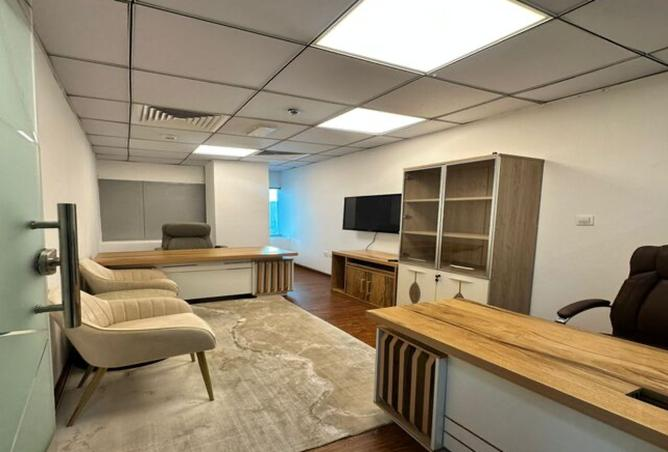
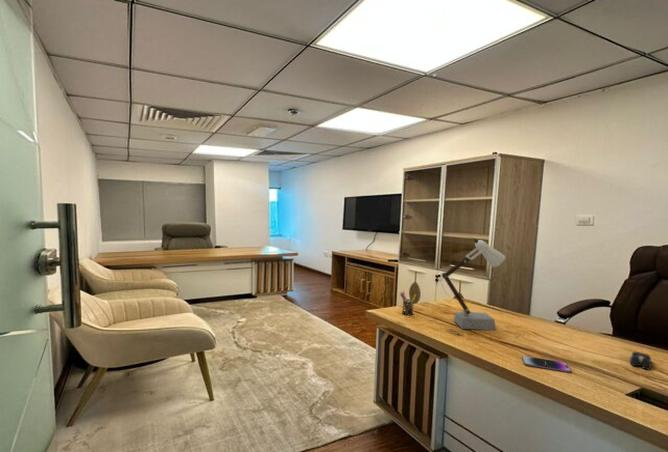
+ desk lamp (457, 291)
+ pen holder (408, 302)
+ smartphone (545, 363)
+ computer mouse (640, 359)
